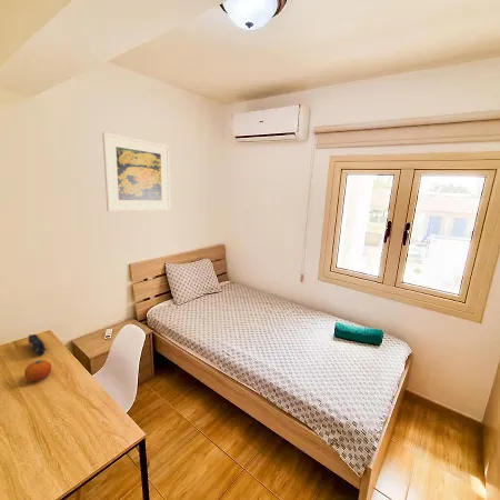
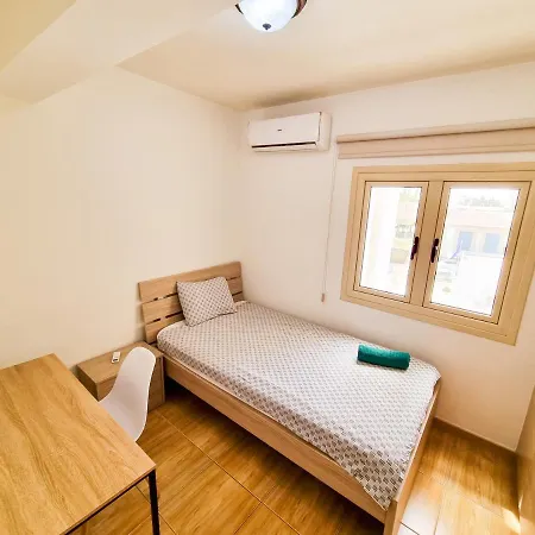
- pencil case (36, 343)
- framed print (140, 176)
- fruit (38, 370)
